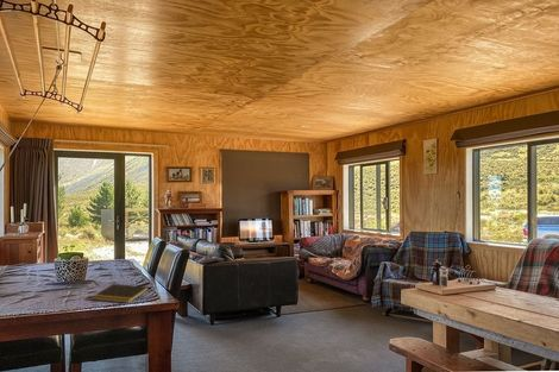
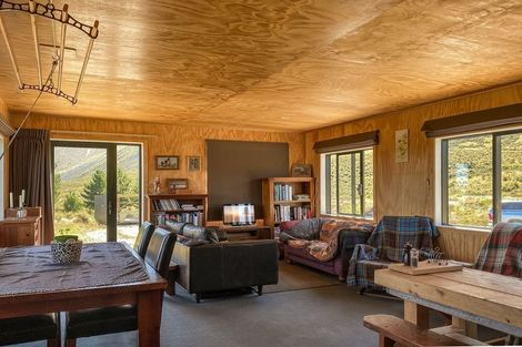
- notepad (120, 292)
